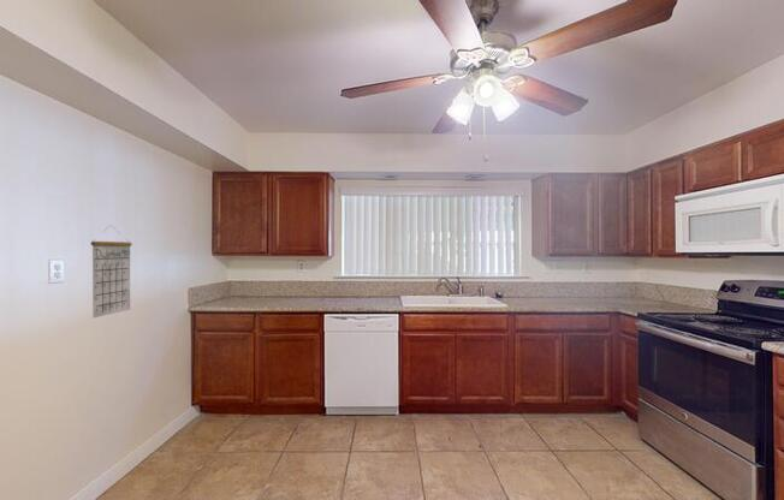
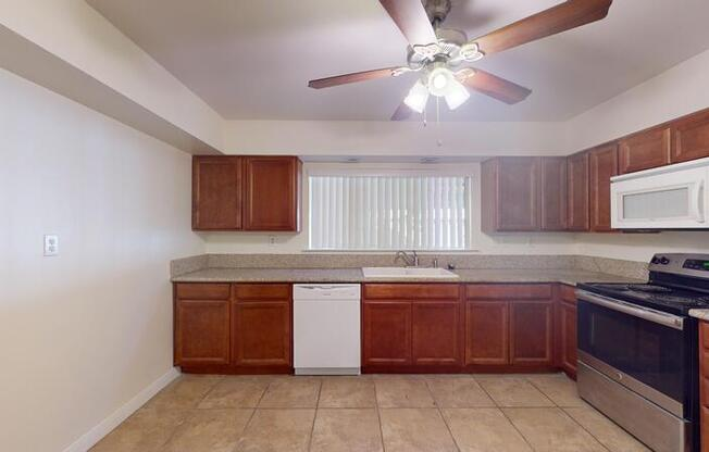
- calendar (112, 268)
